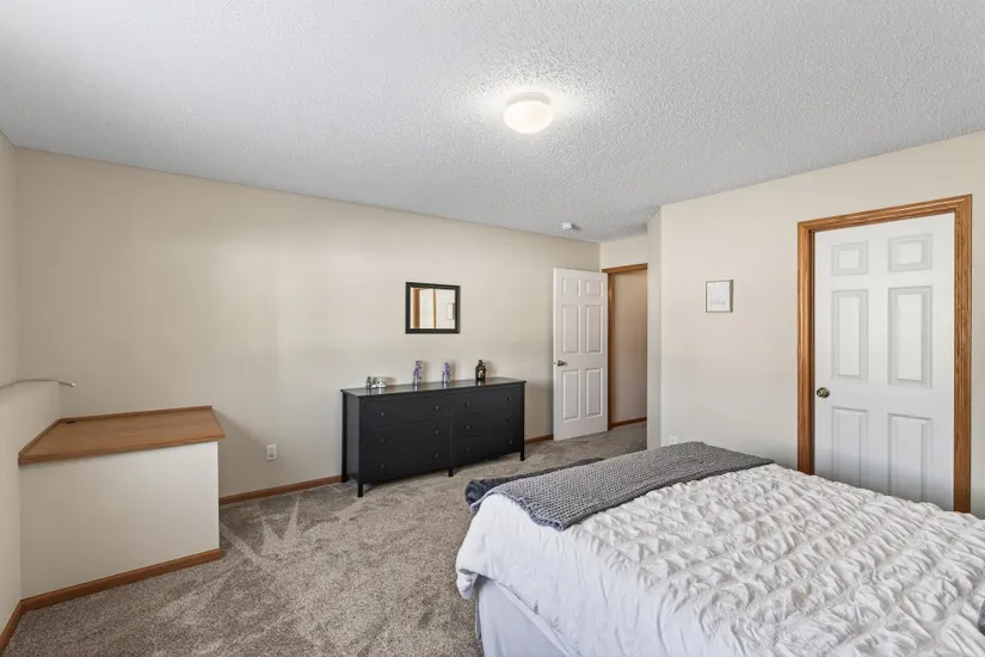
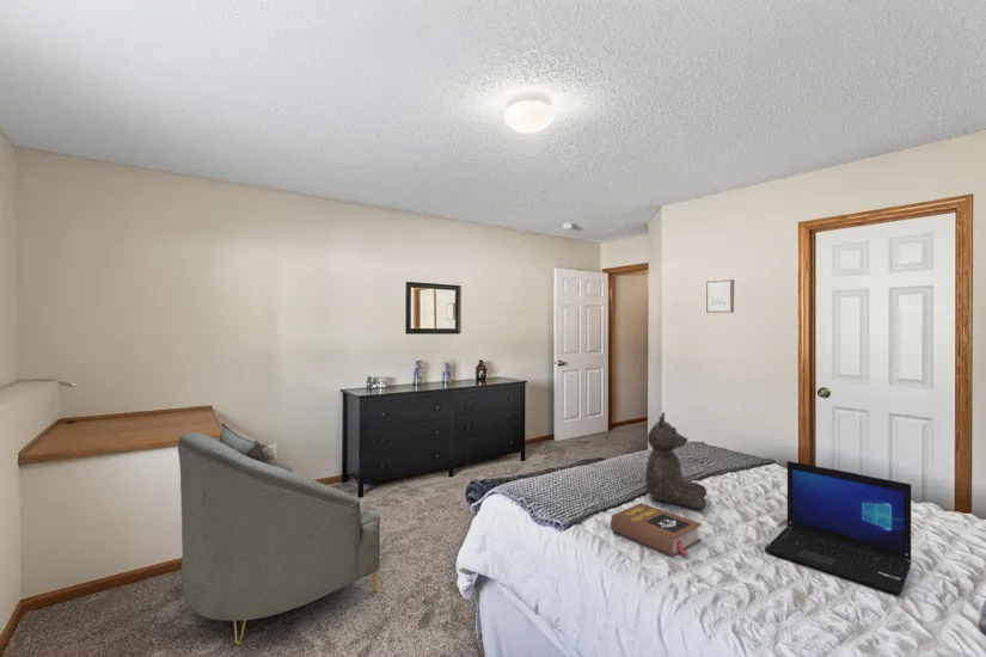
+ armchair (274, 511)
+ book (657, 528)
+ teddy bear (675, 458)
+ laptop (835, 518)
